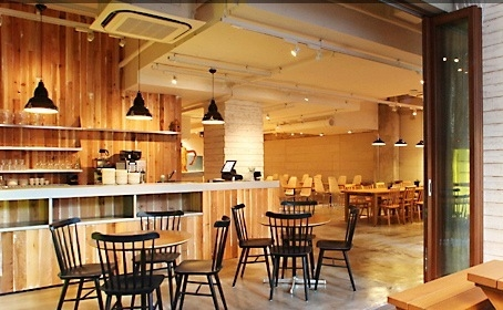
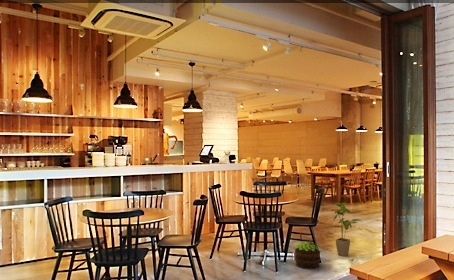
+ house plant (345, 229)
+ potted plant (307, 253)
